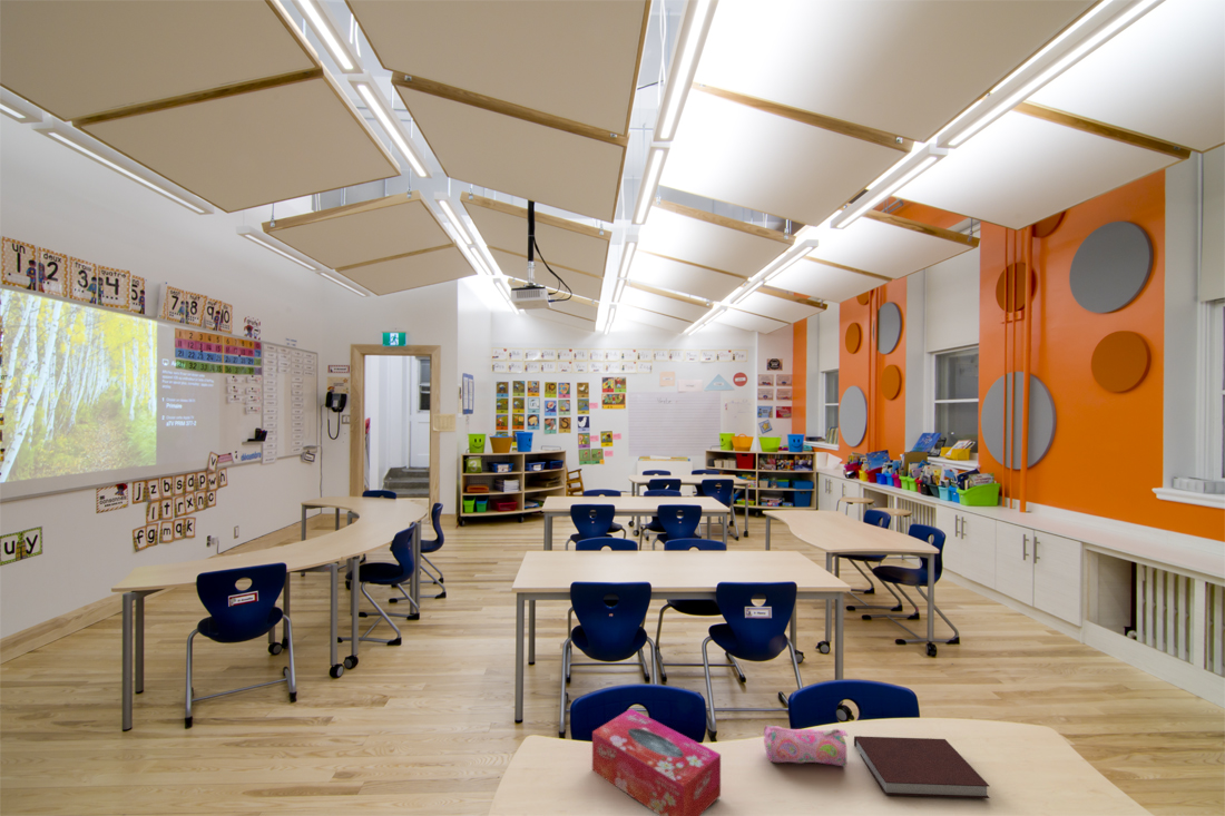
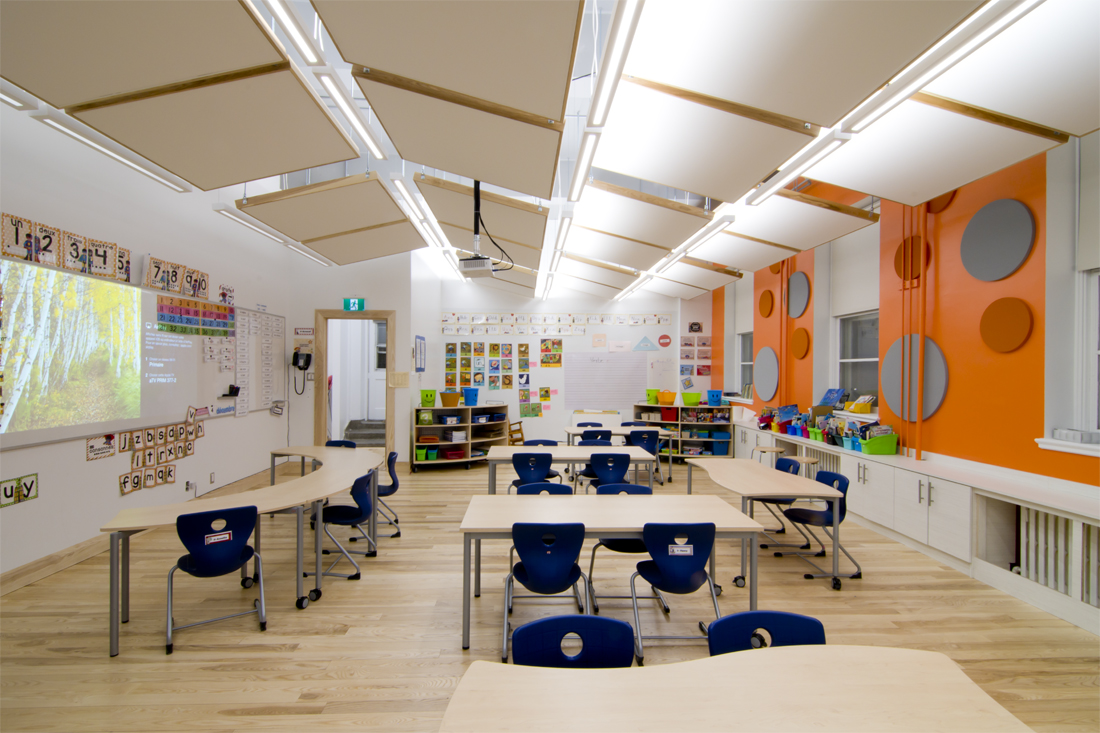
- pencil case (805, 744)
- notebook (917, 765)
- tissue box (654, 763)
